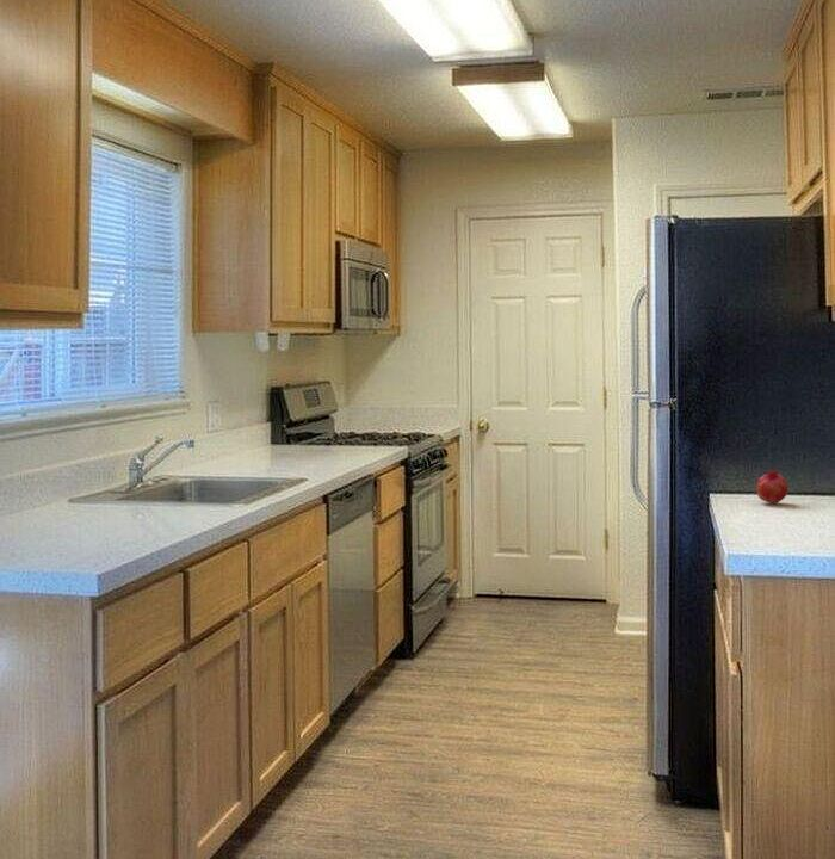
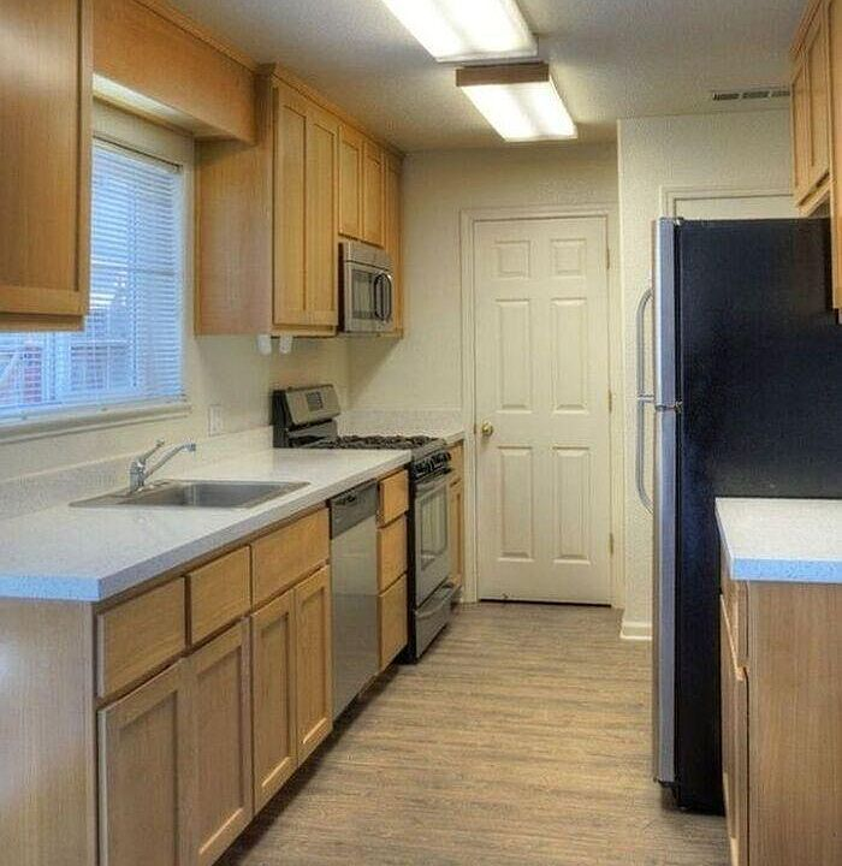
- fruit (772, 486)
